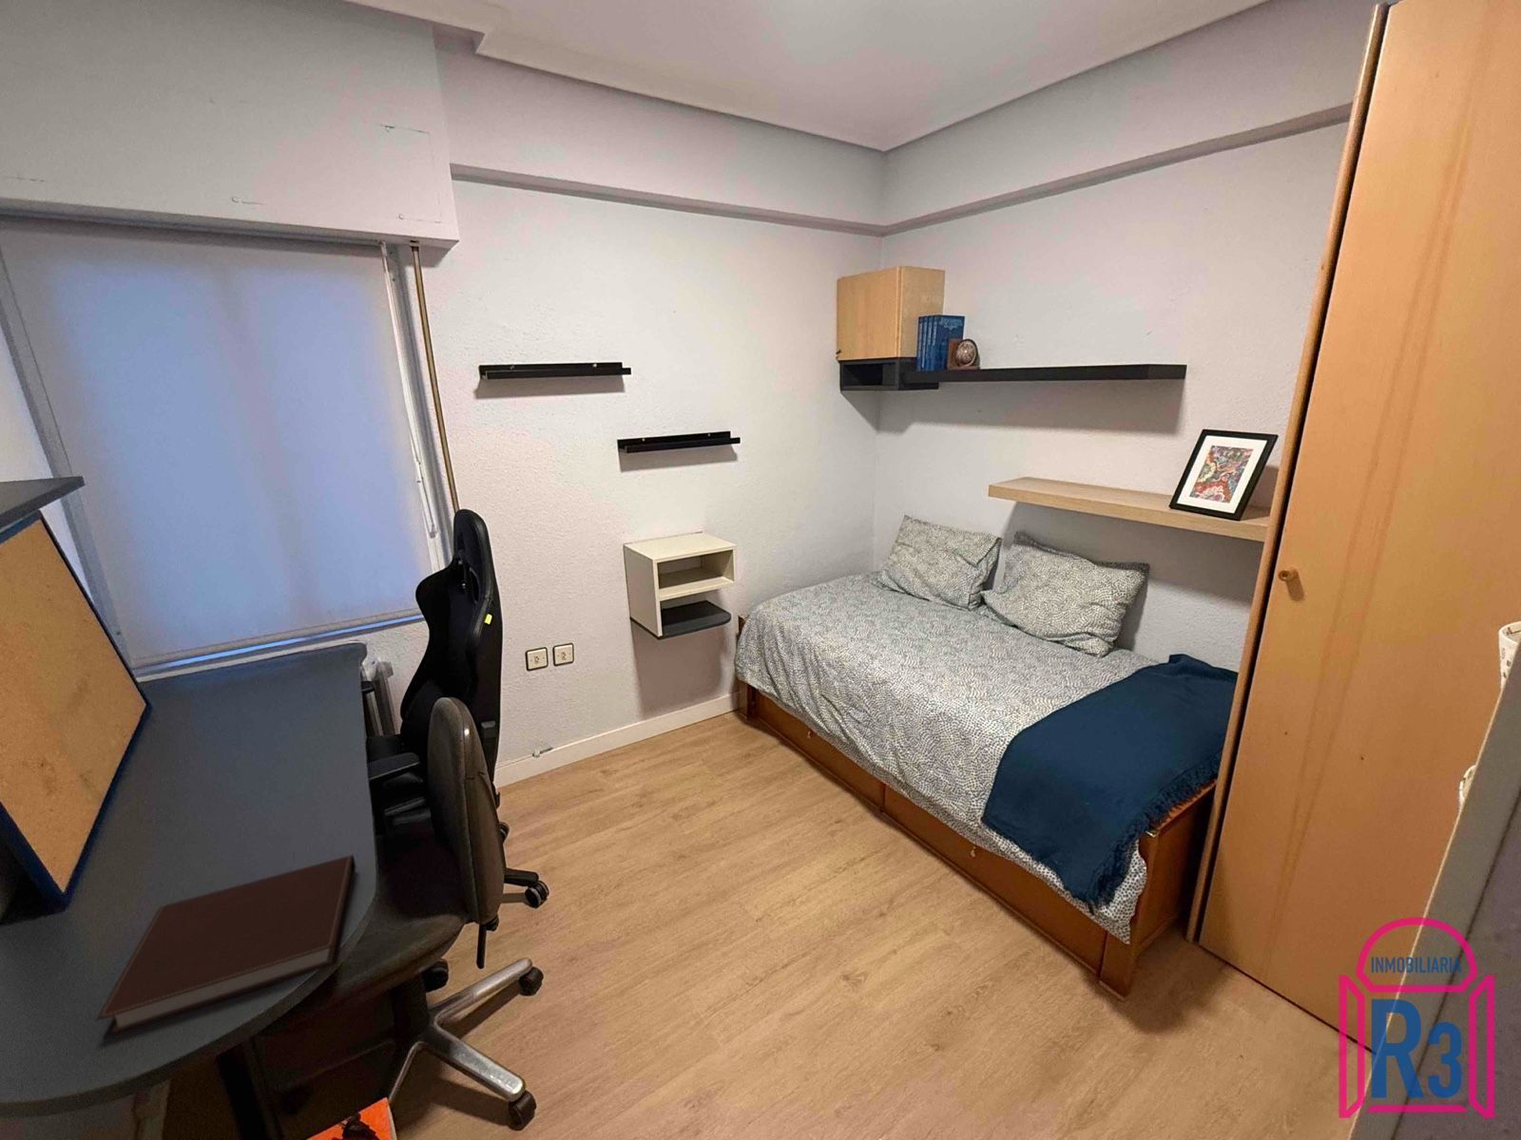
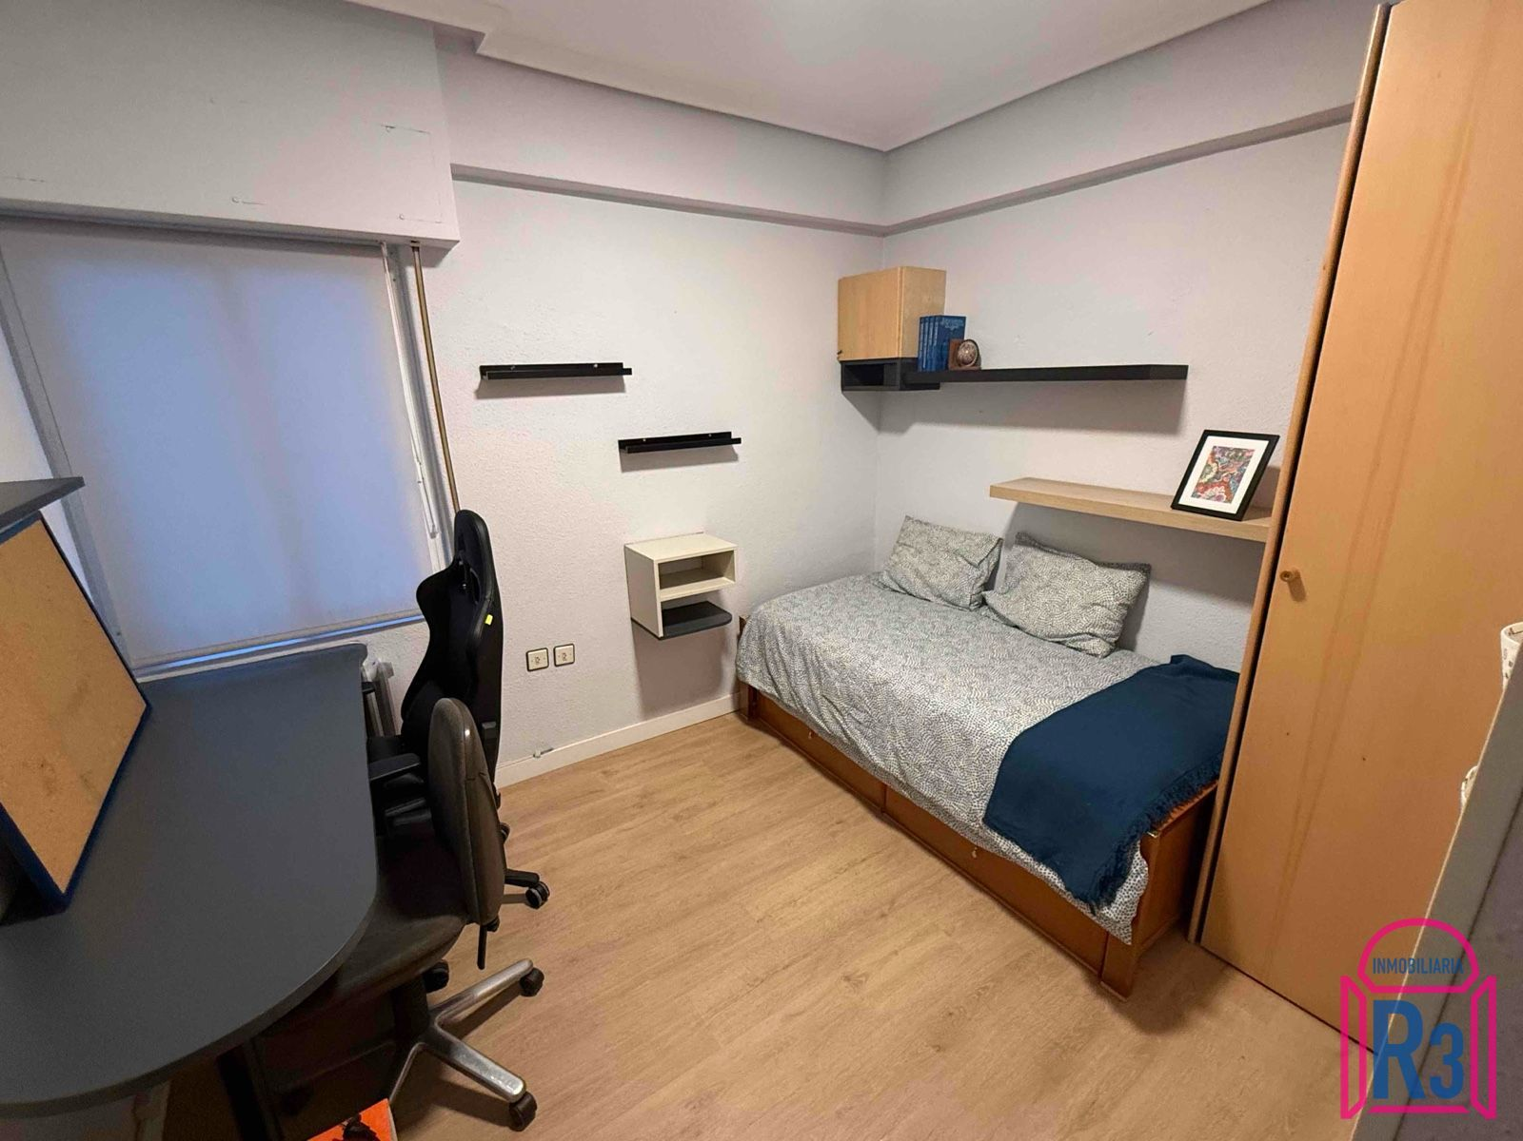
- notebook (246, 932)
